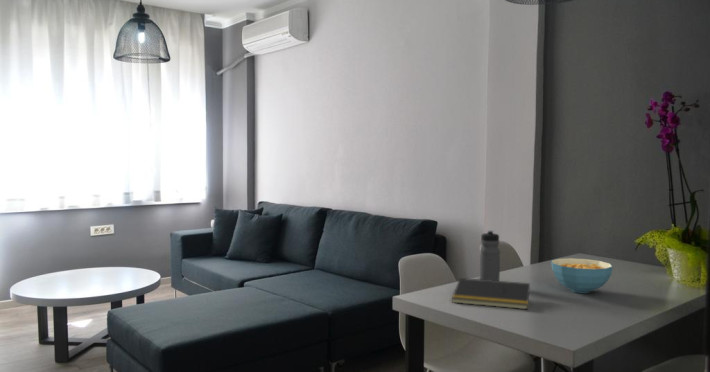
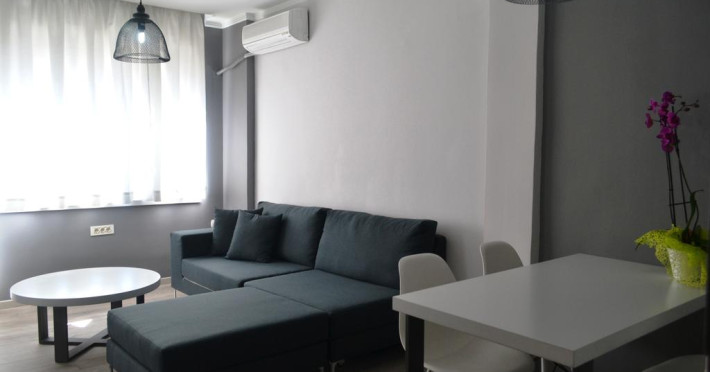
- cereal bowl (580, 277)
- water bottle (489, 257)
- notepad (491, 292)
